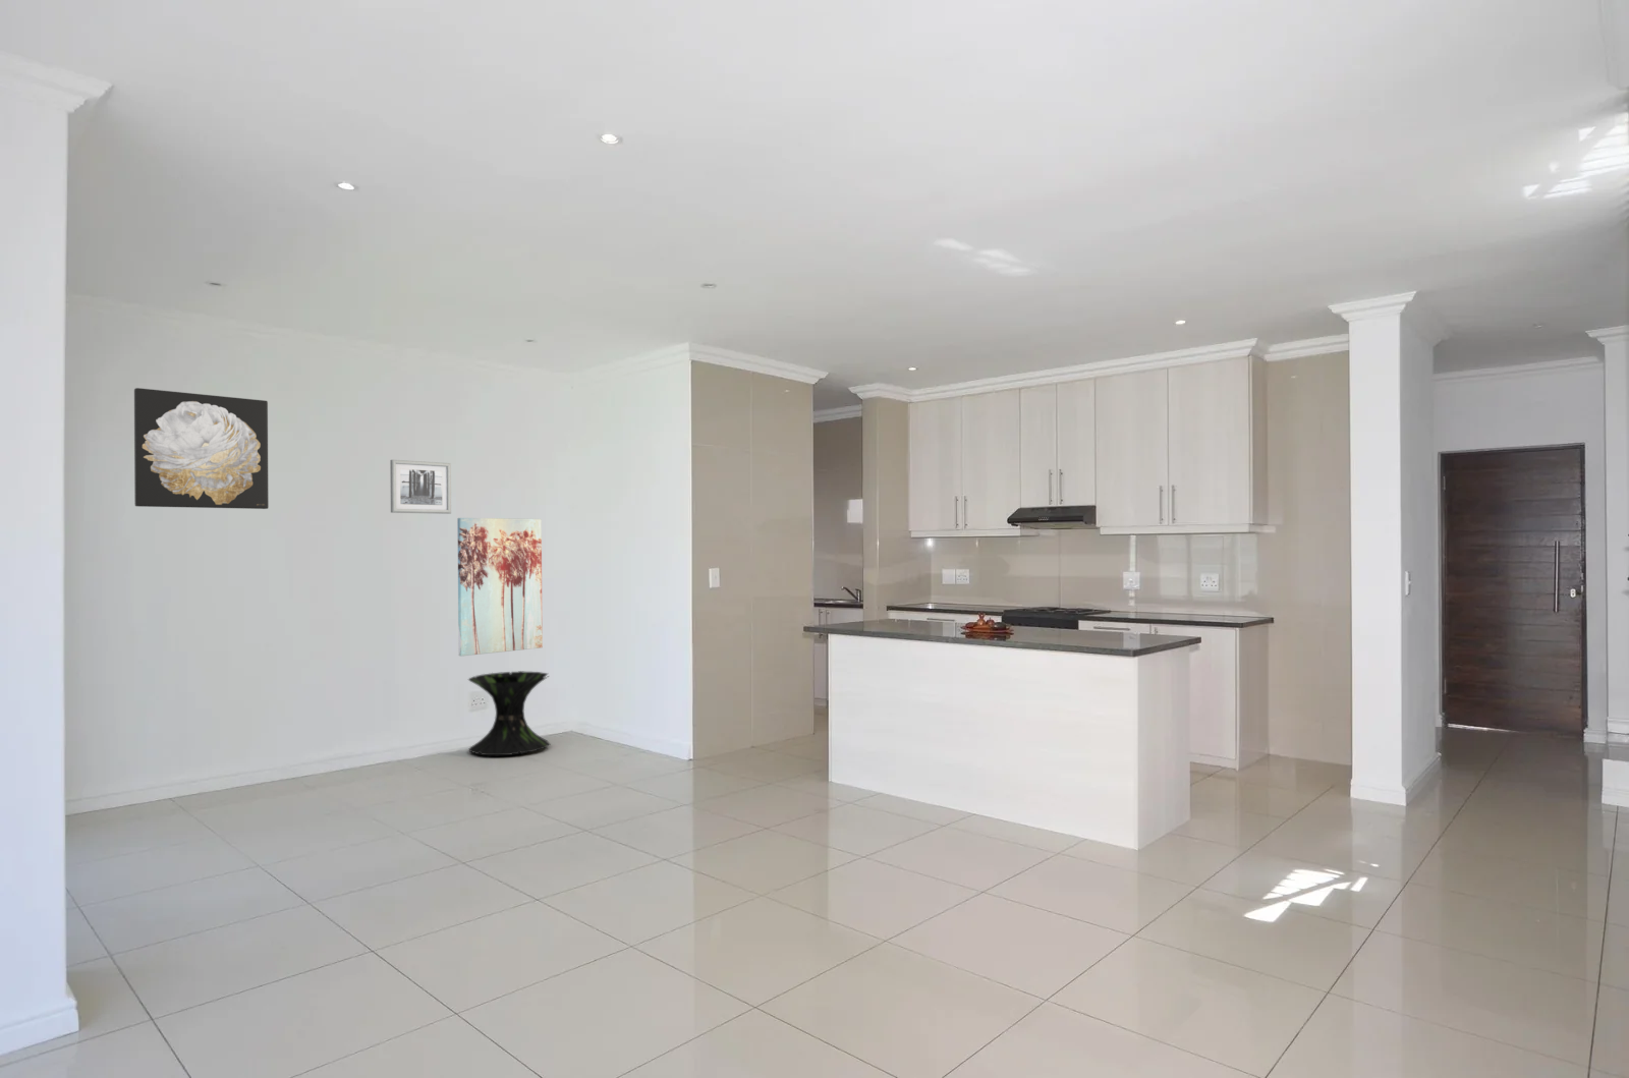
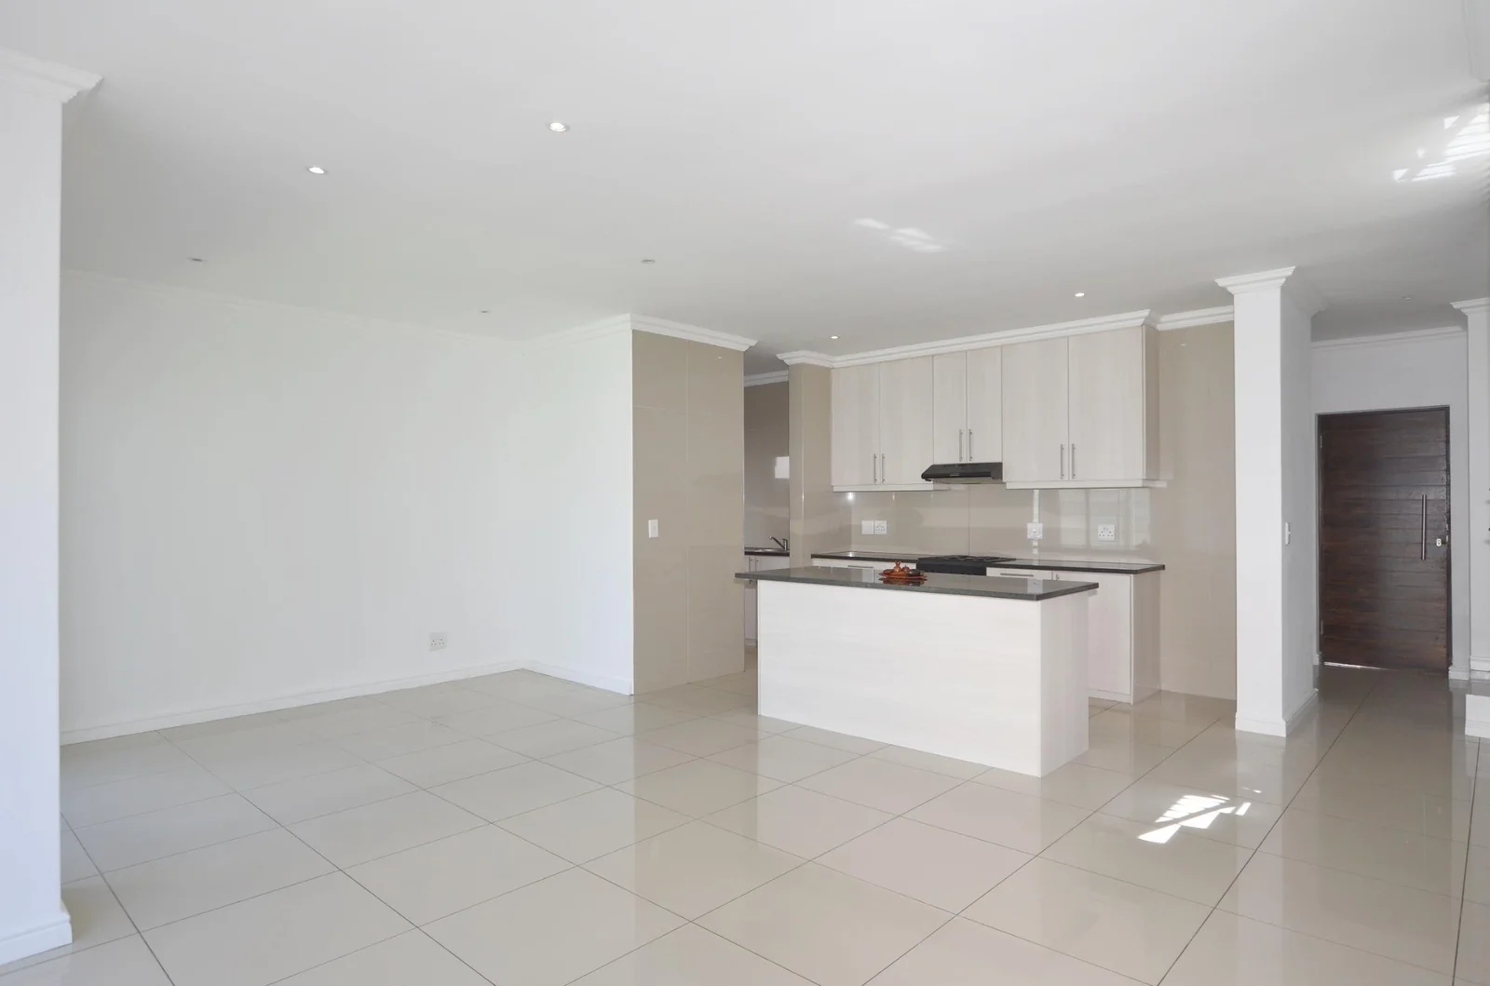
- decorative plant (509, 711)
- wall art (203, 451)
- wall art (500, 585)
- wall art (421, 486)
